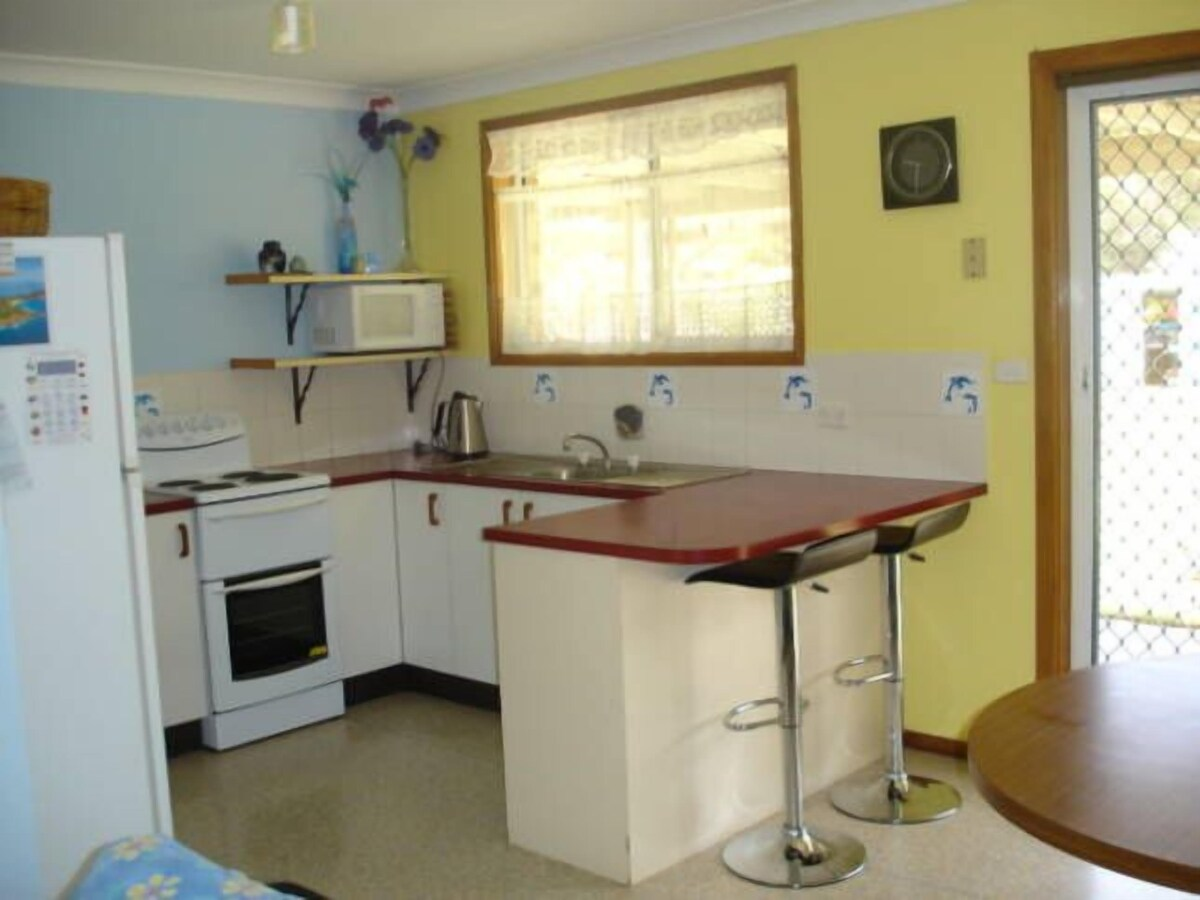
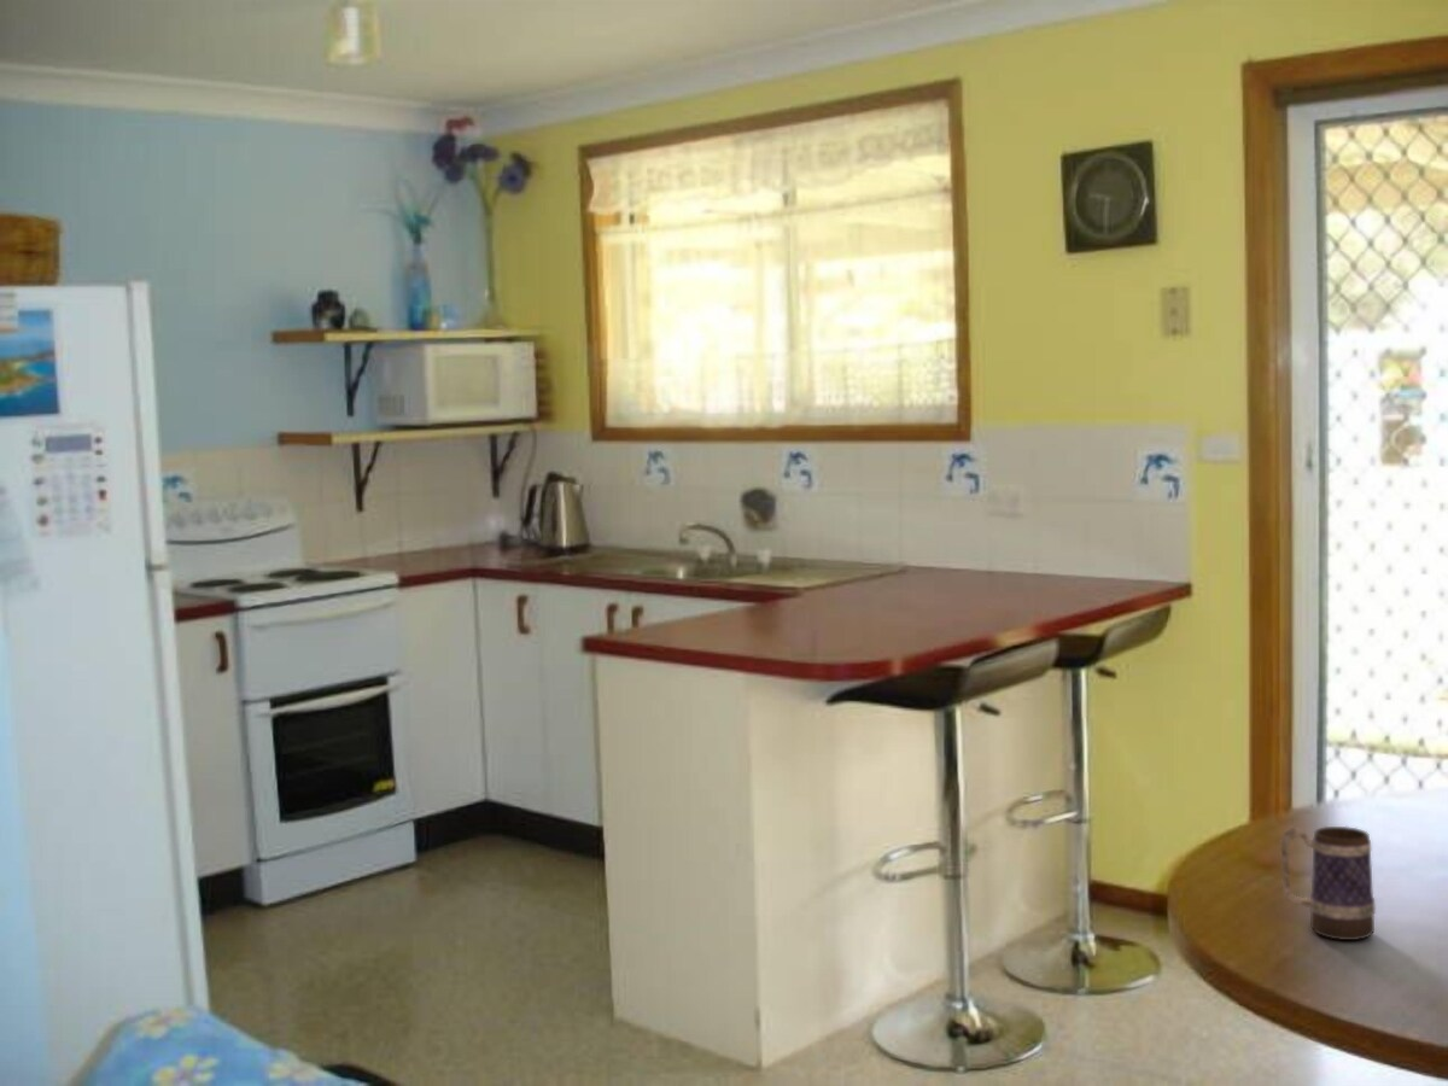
+ mug (1327, 880)
